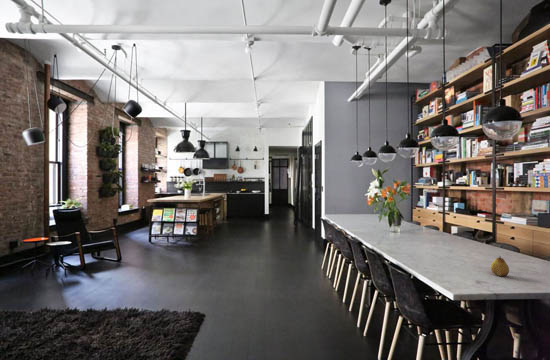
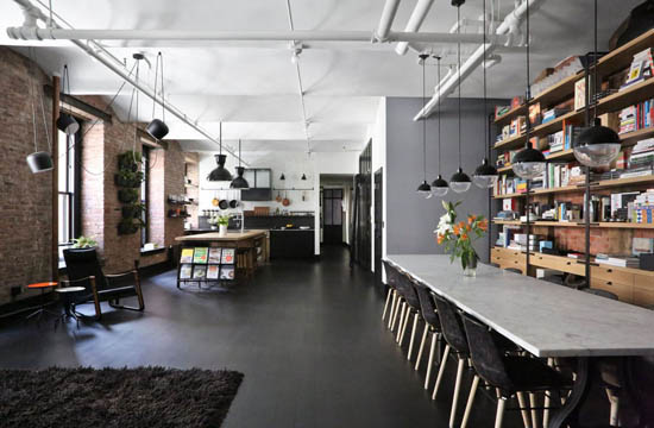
- fruit (499, 264)
